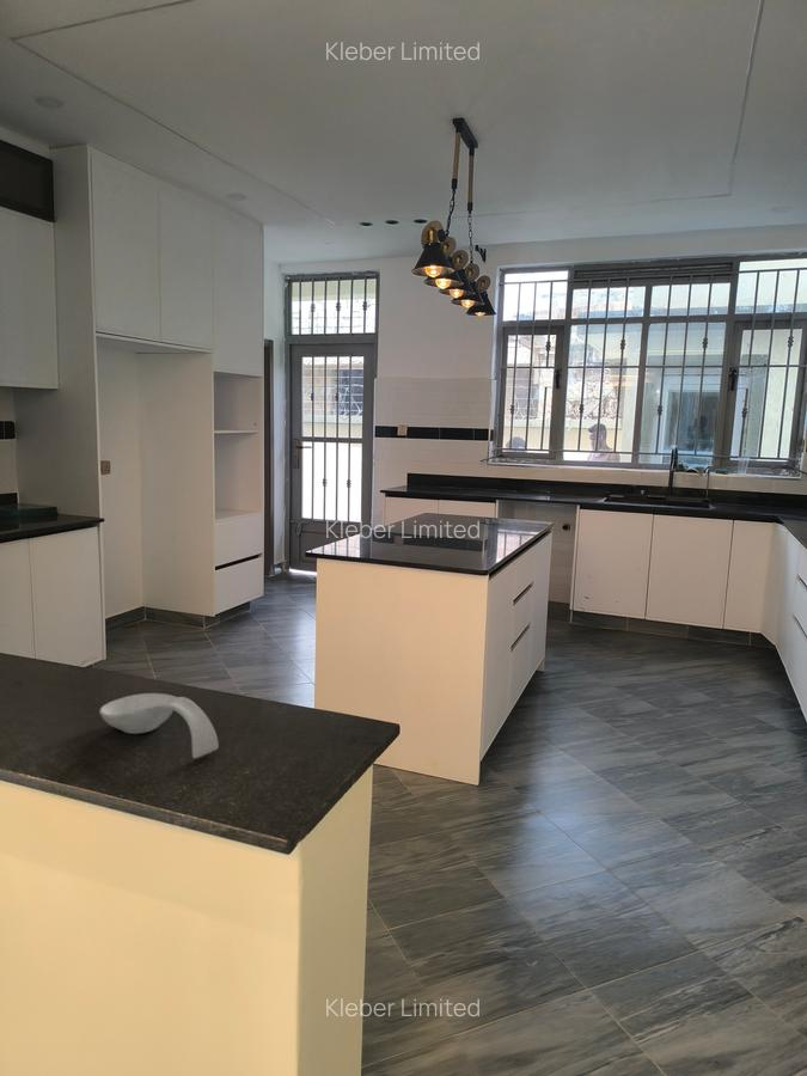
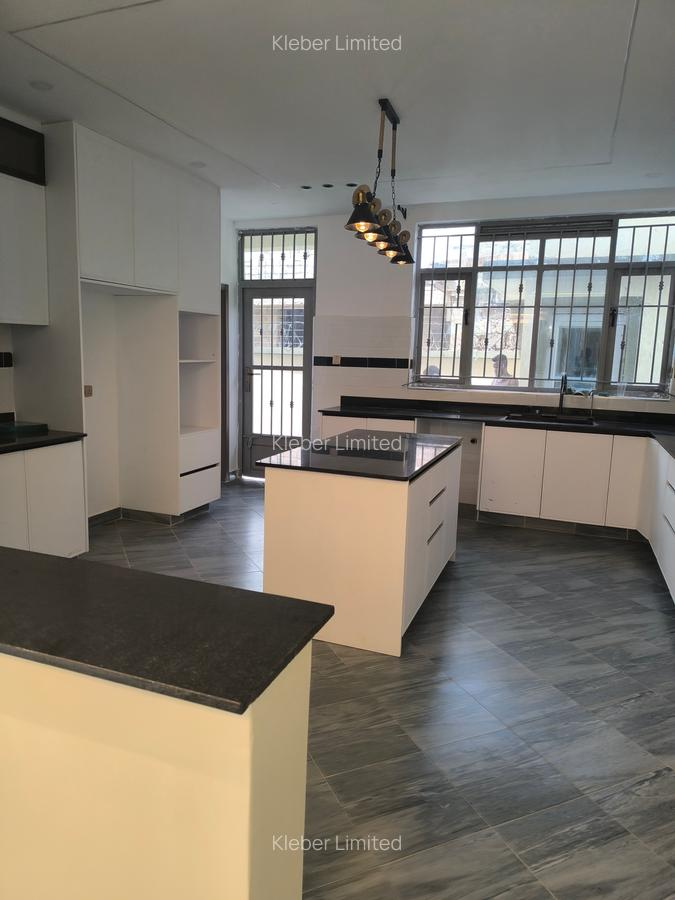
- spoon rest (160, 714)
